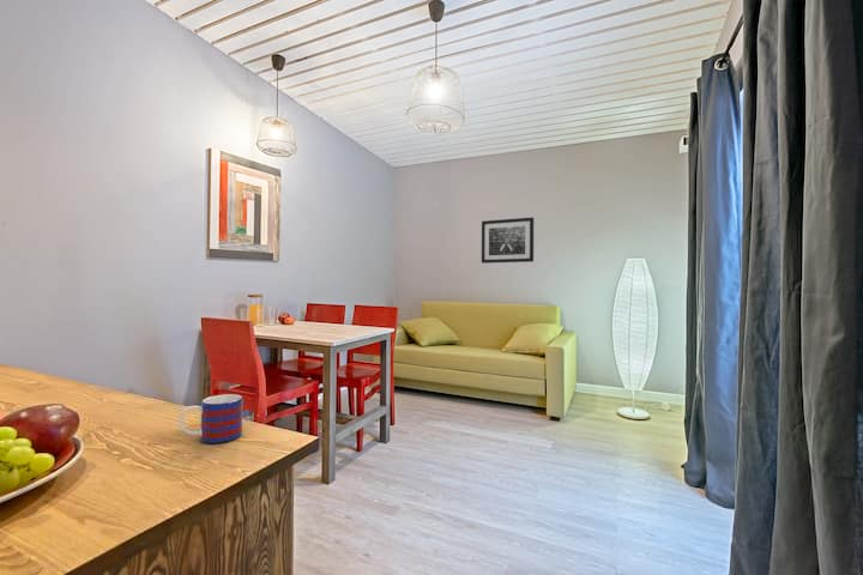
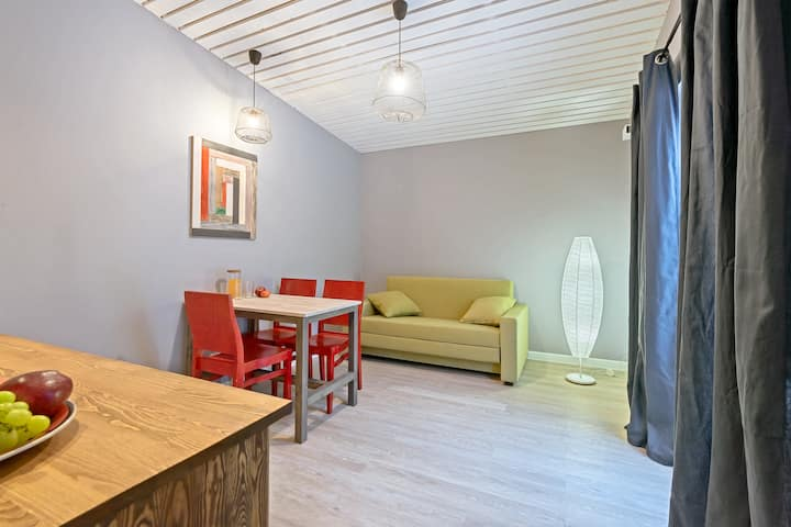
- mug (211, 418)
- wall art (506, 241)
